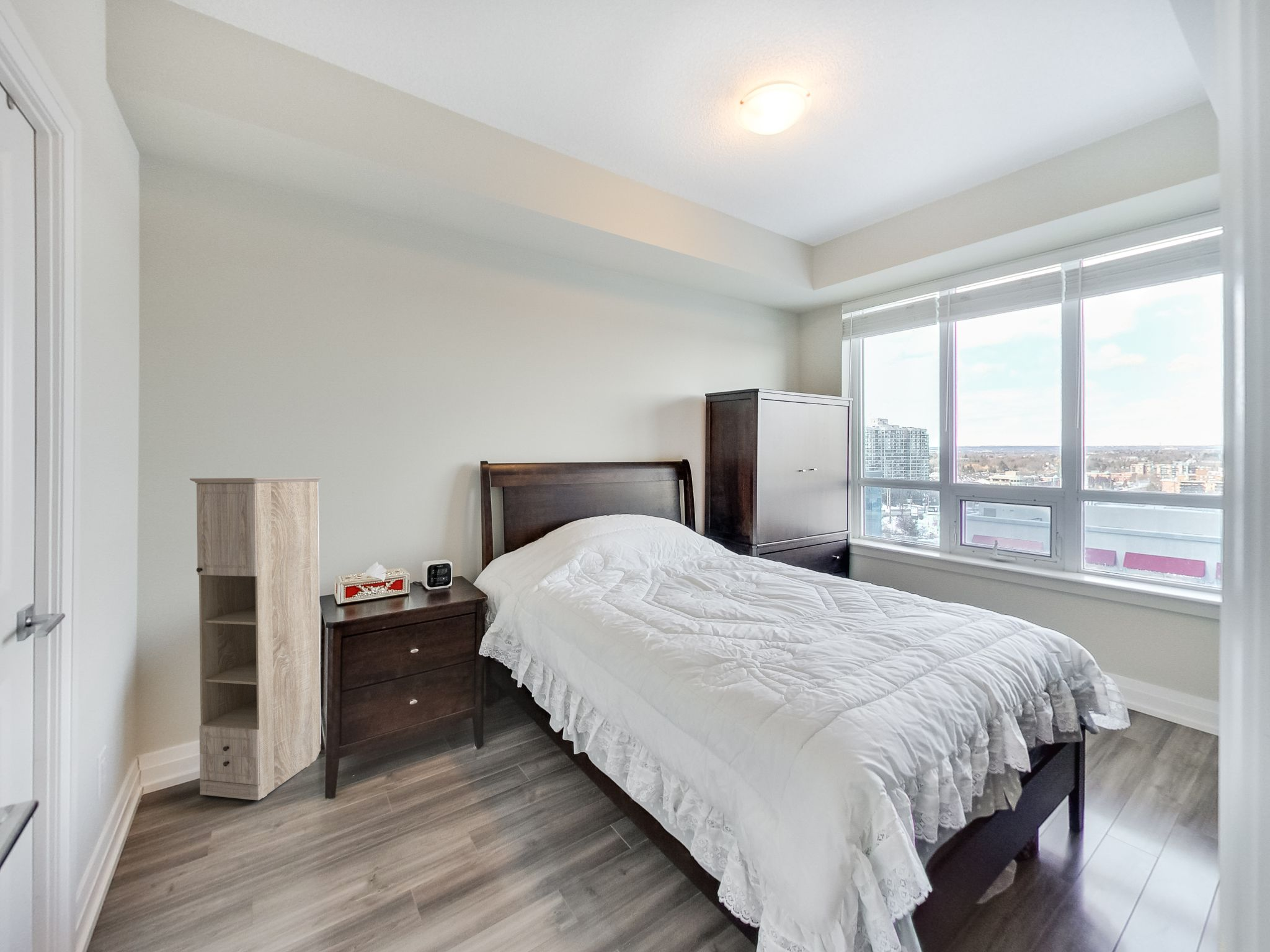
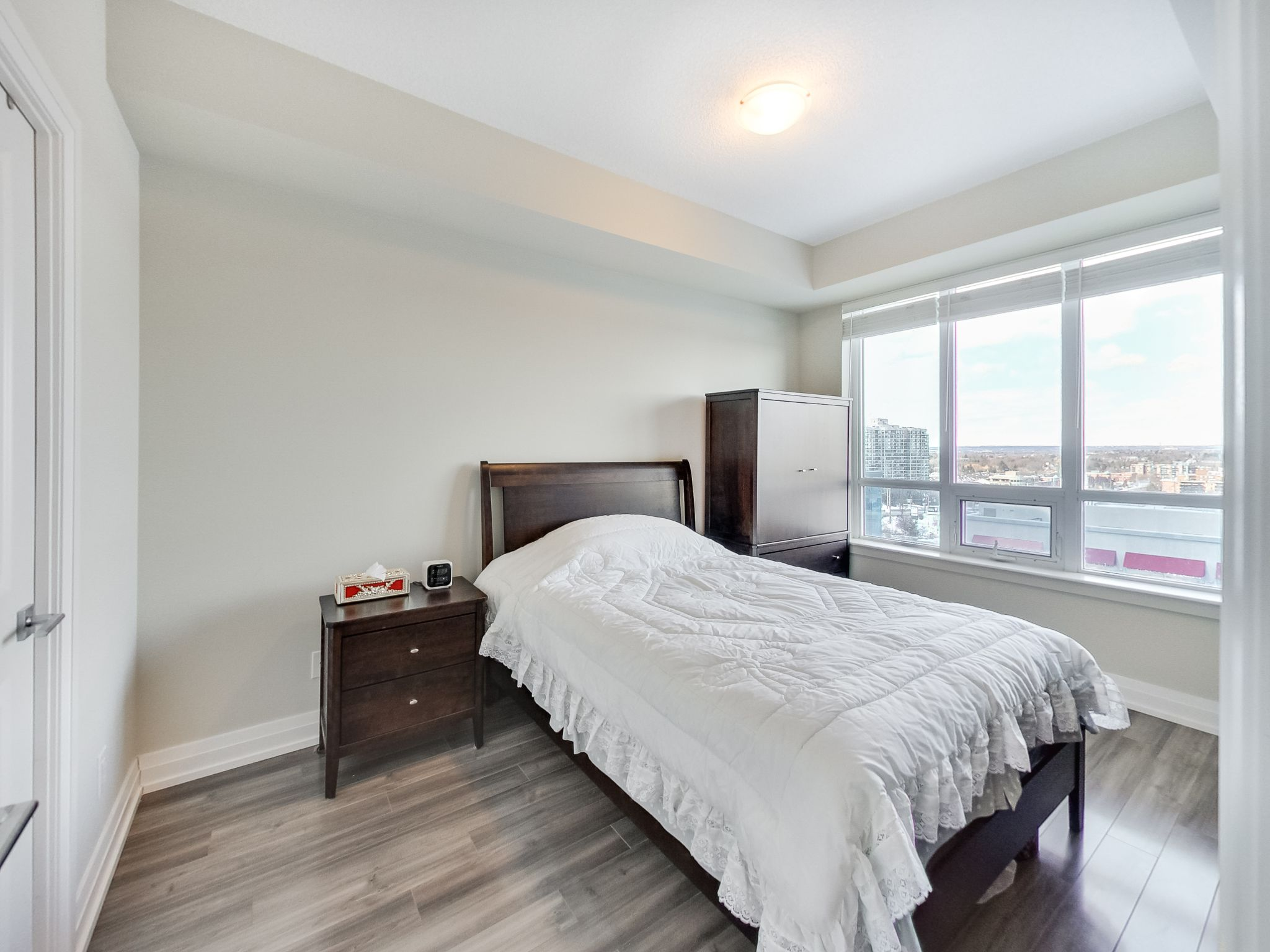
- storage cabinet (261, 627)
